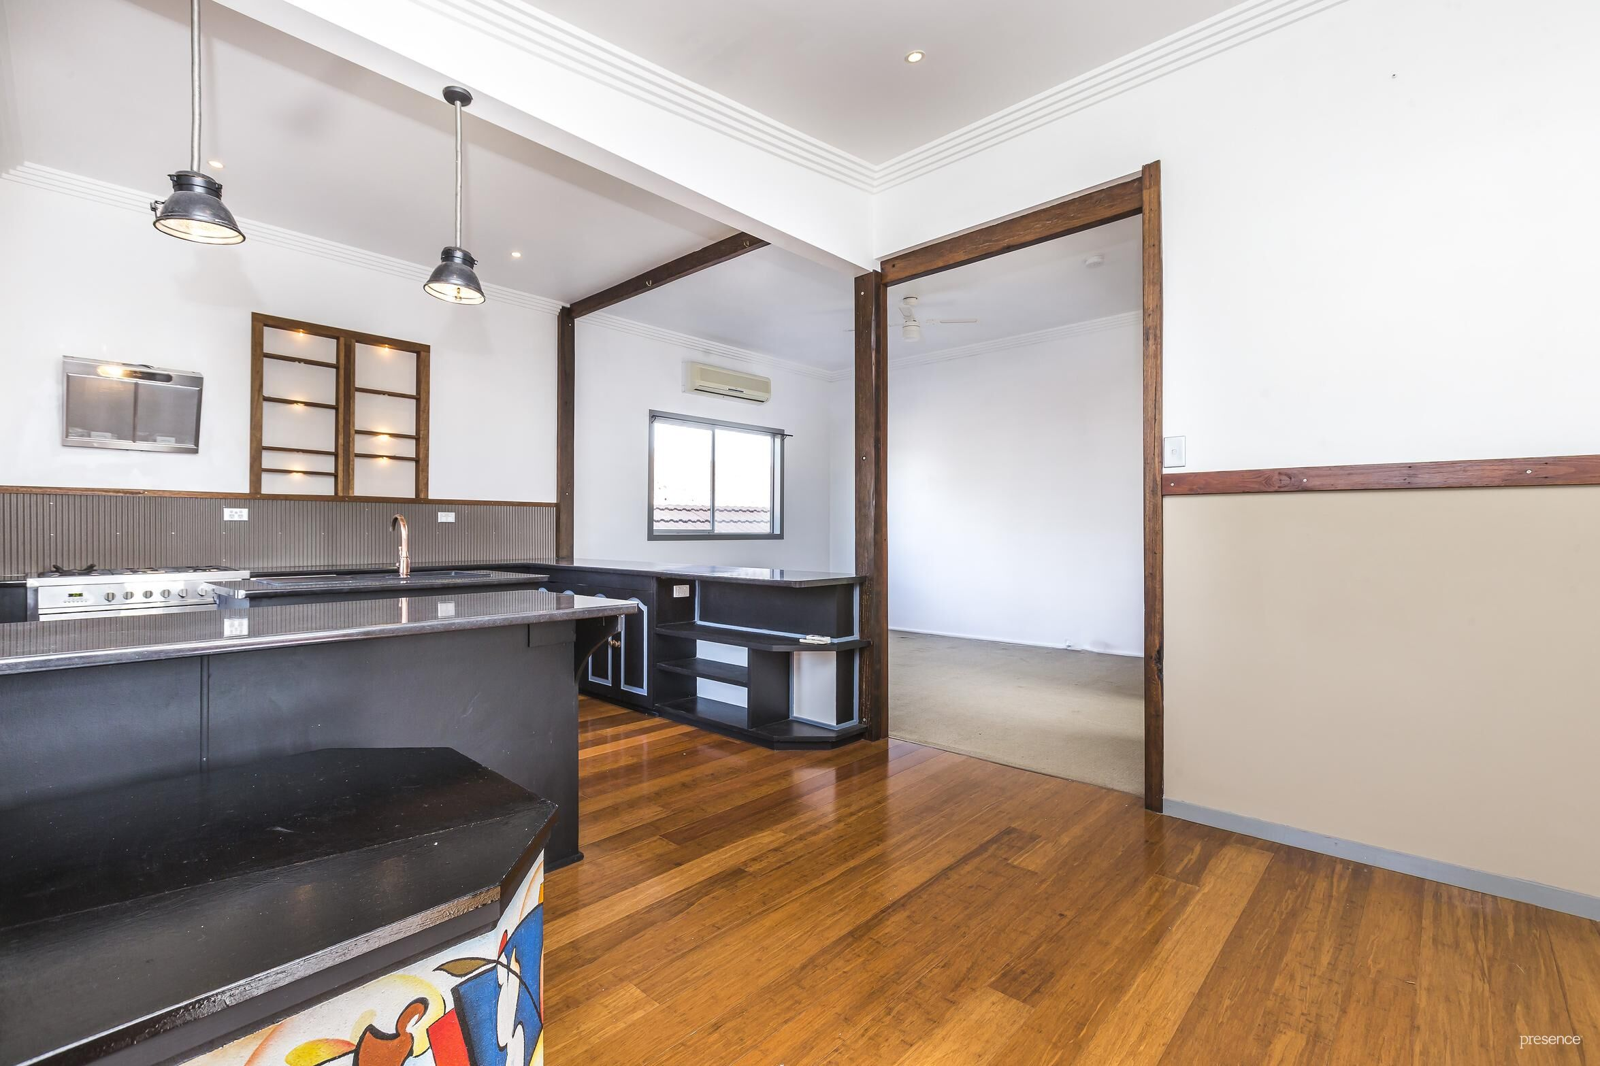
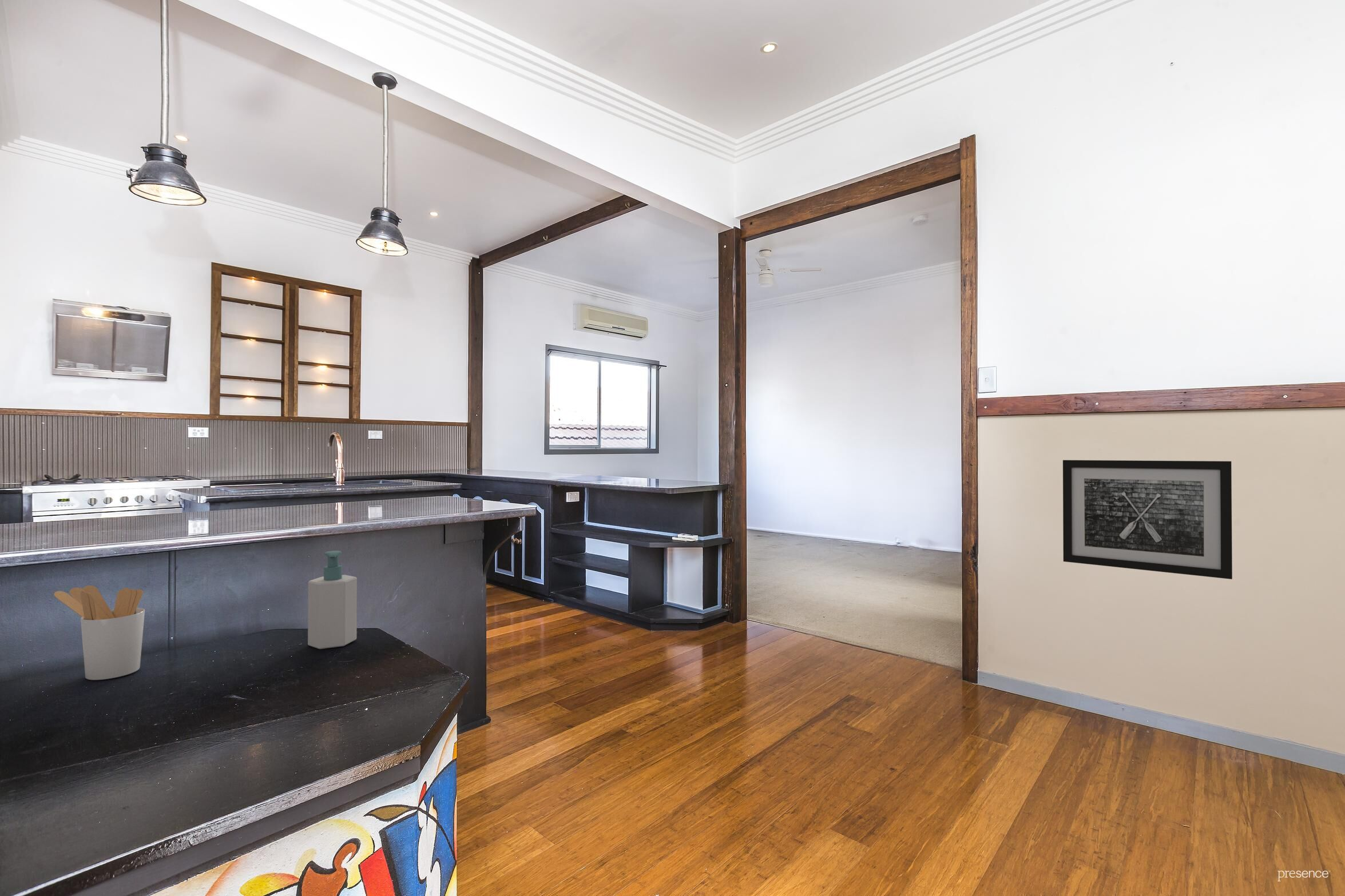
+ soap bottle (332, 597)
+ utensil holder (101, 628)
+ wall art (1141, 515)
